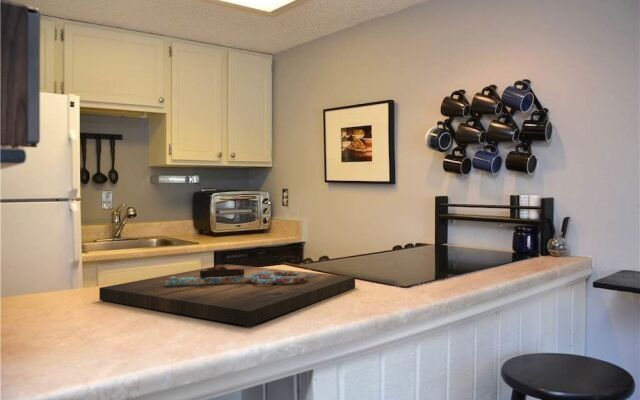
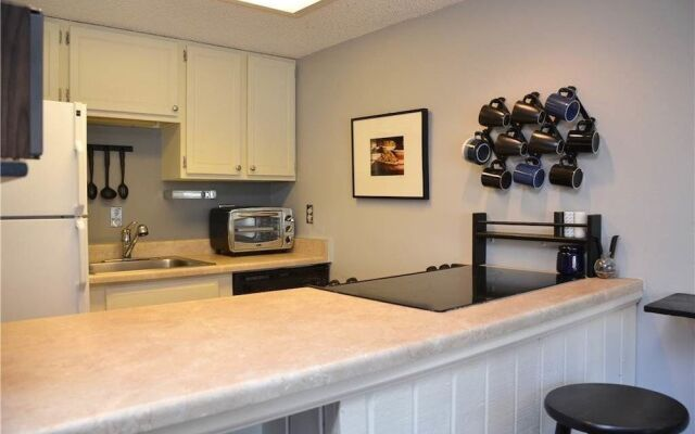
- cutting board (235, 279)
